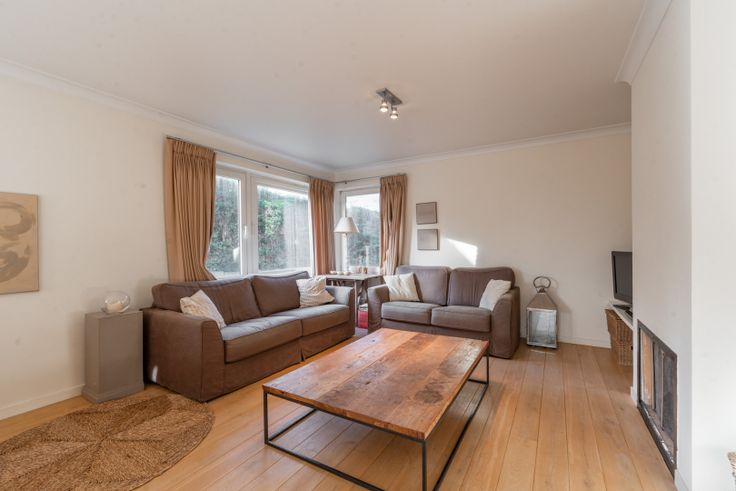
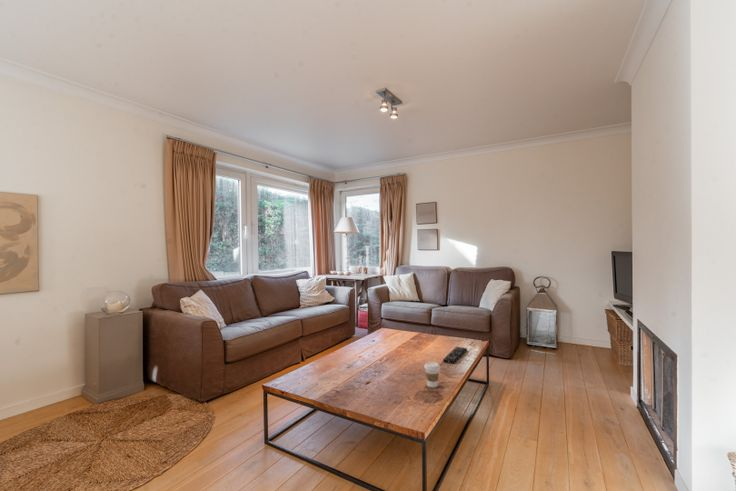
+ coffee cup (432, 374)
+ remote control (455, 354)
